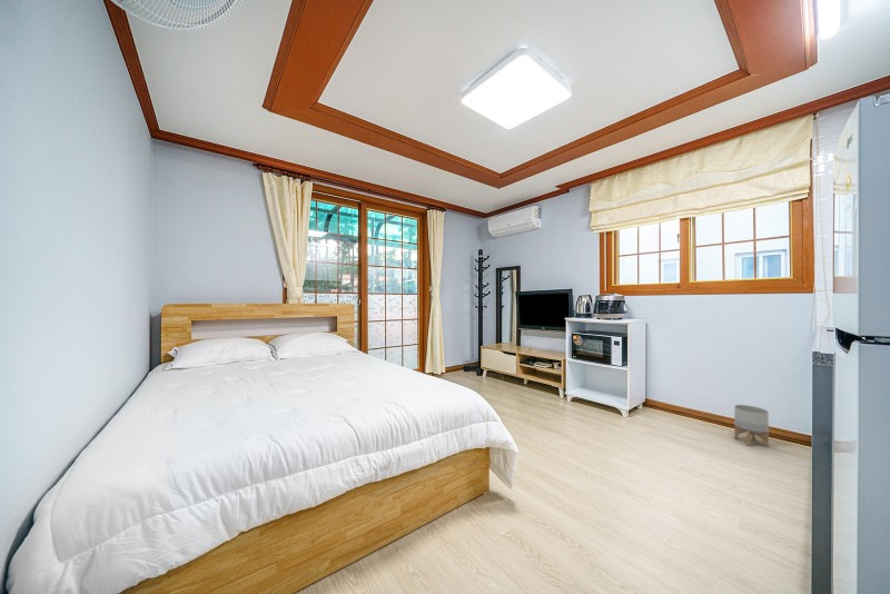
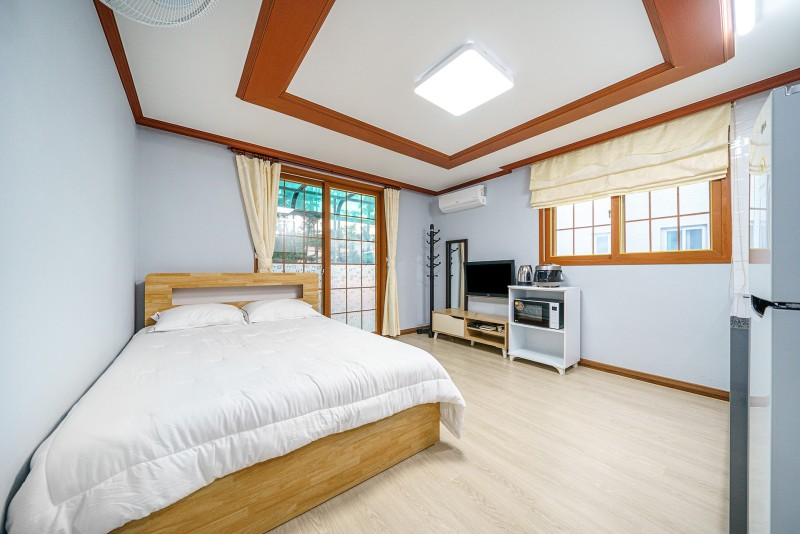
- planter (751, 425)
